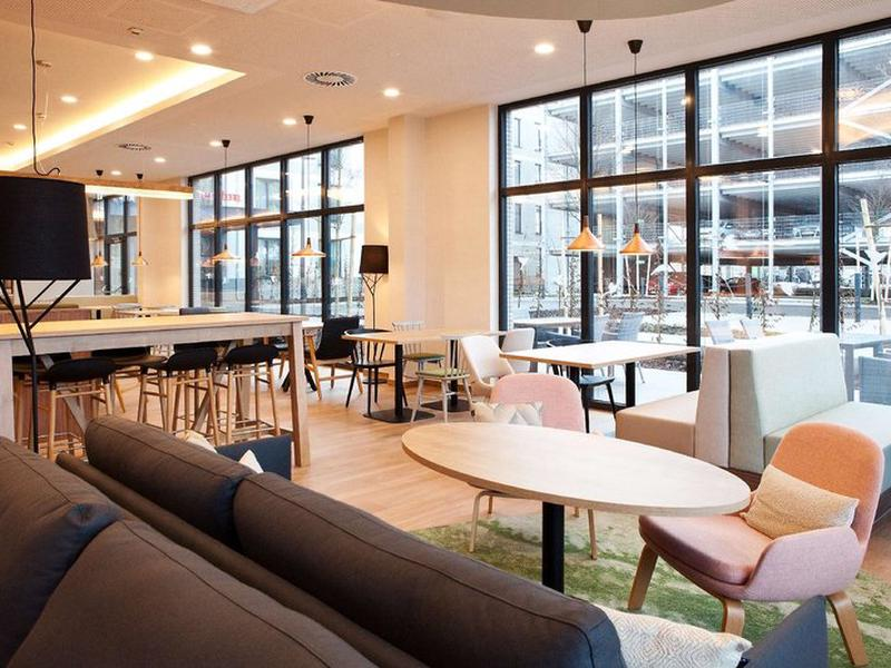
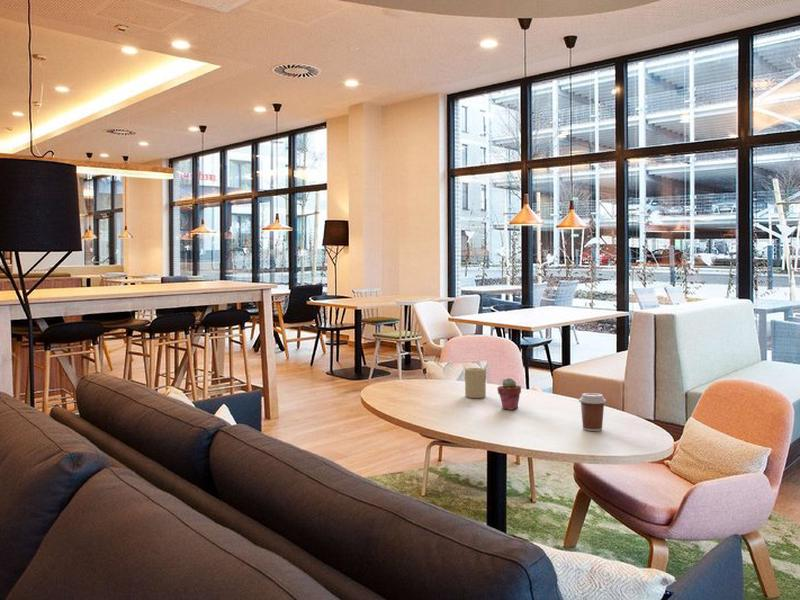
+ coffee cup (592, 411)
+ potted succulent (509, 393)
+ candle (475, 381)
